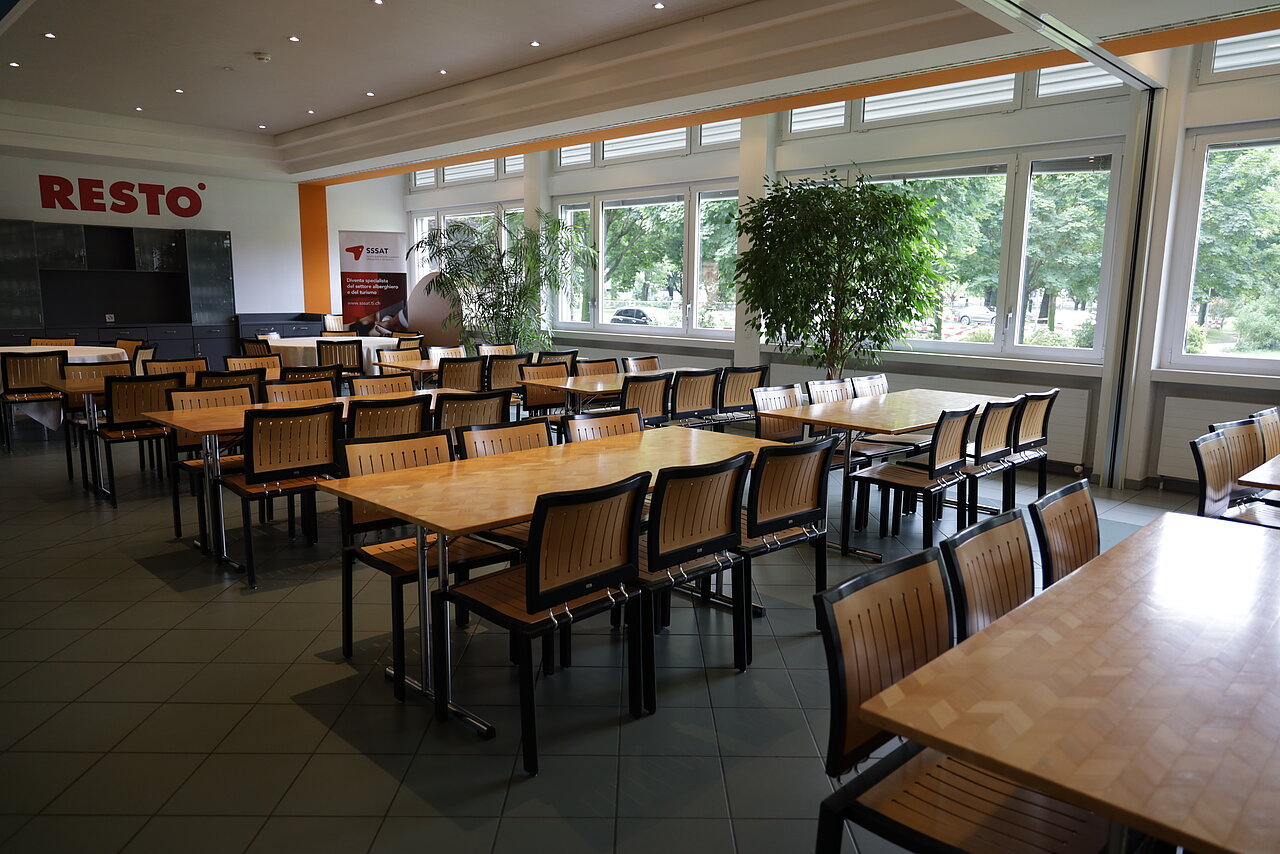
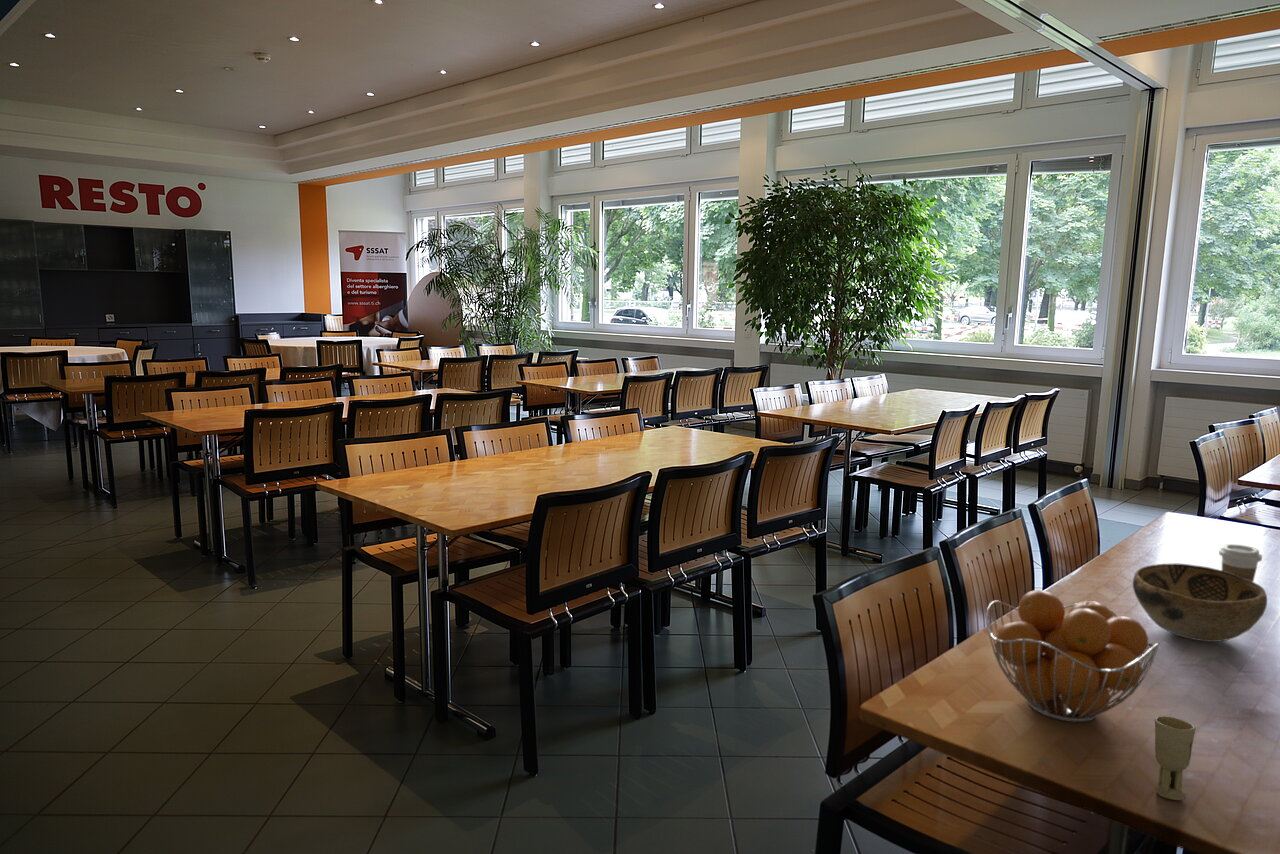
+ fruit basket (1066, 654)
+ decorative bowl (1195, 606)
+ cup (1170, 757)
+ coffee cup (1238, 571)
